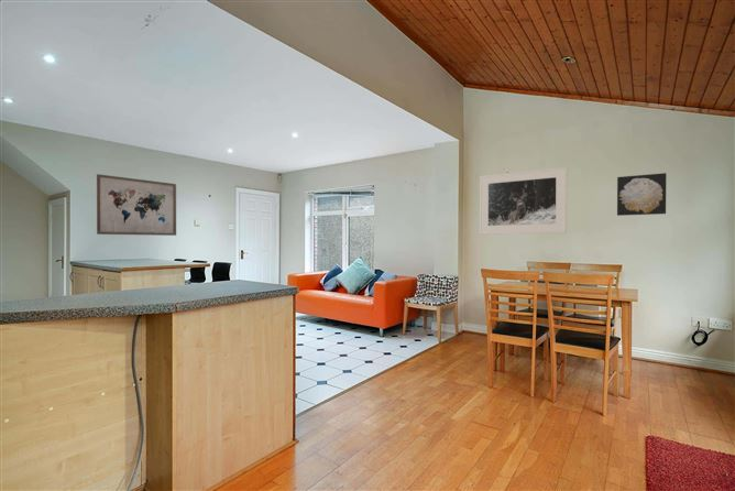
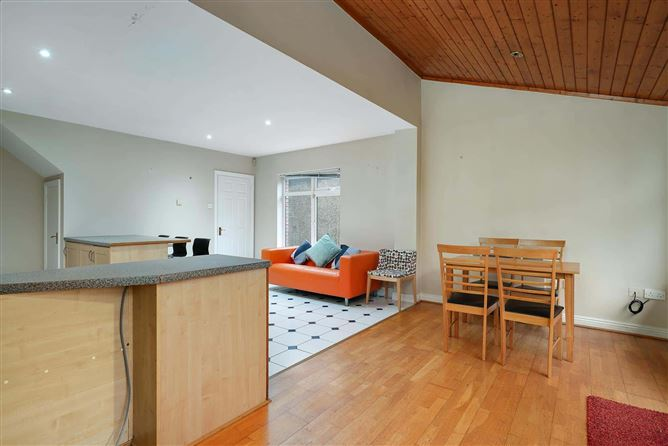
- wall art (640, 195)
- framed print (520, 203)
- wall art (139, 207)
